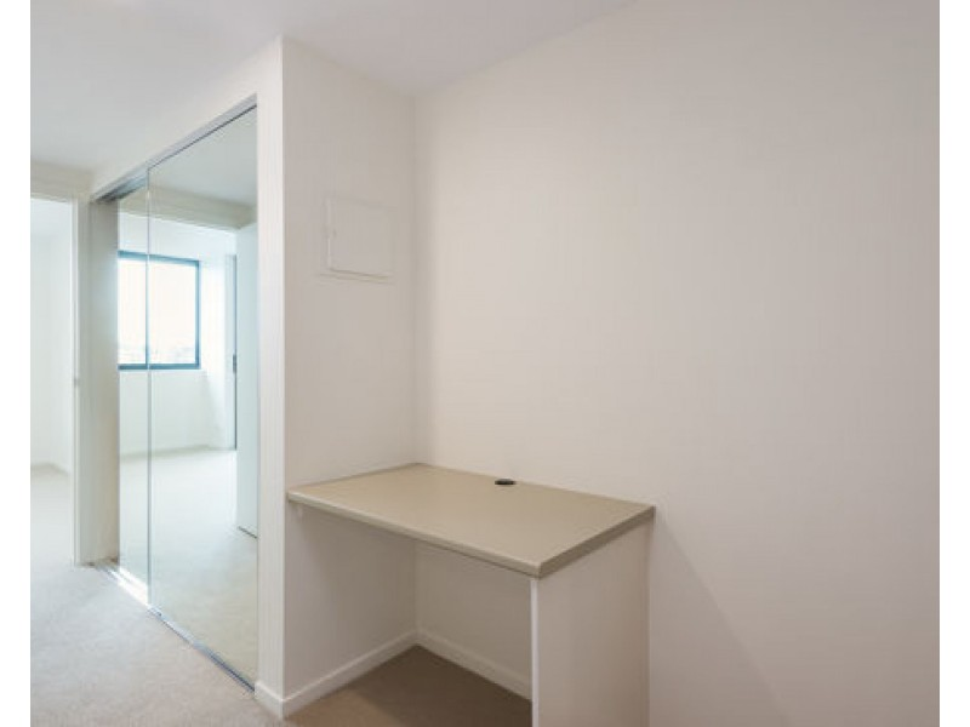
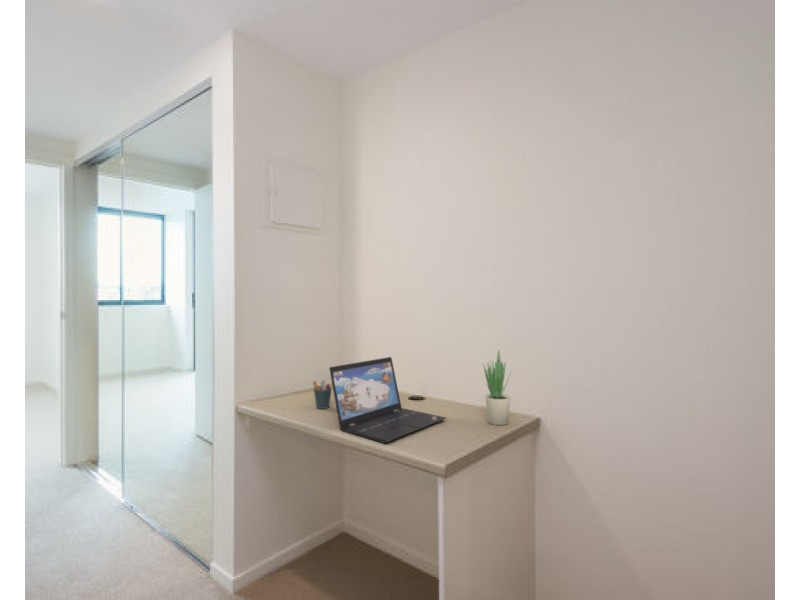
+ laptop (389, 394)
+ pen holder (322, 392)
+ potted plant (495, 386)
